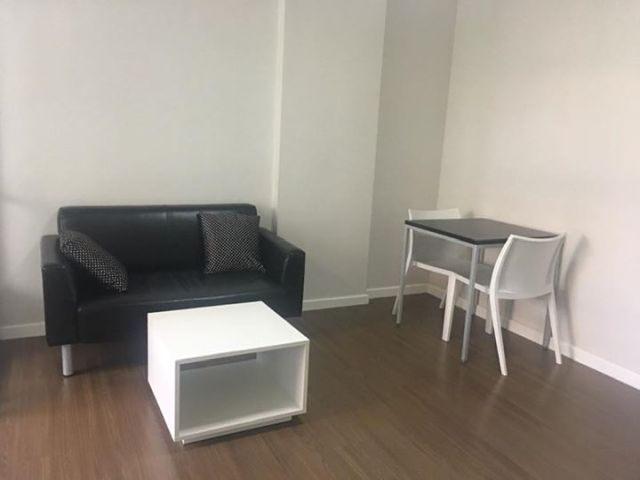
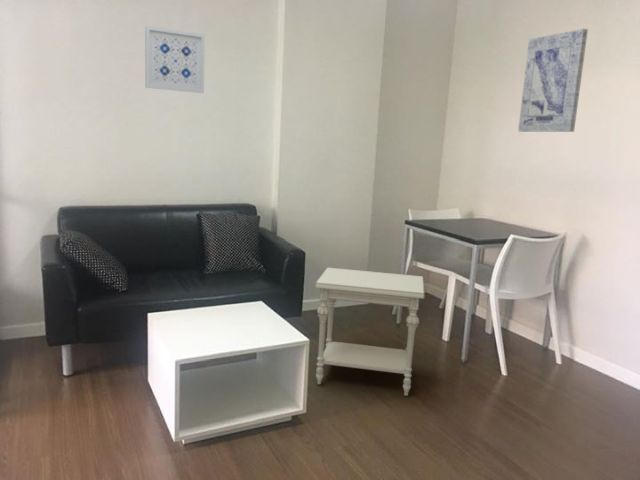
+ side table (366, 345)
+ wall art (550, 83)
+ wall art (175, 60)
